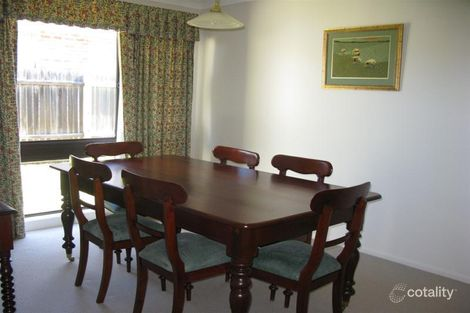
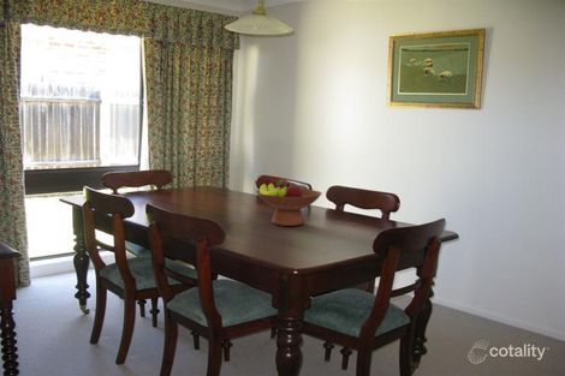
+ fruit bowl (289, 201)
